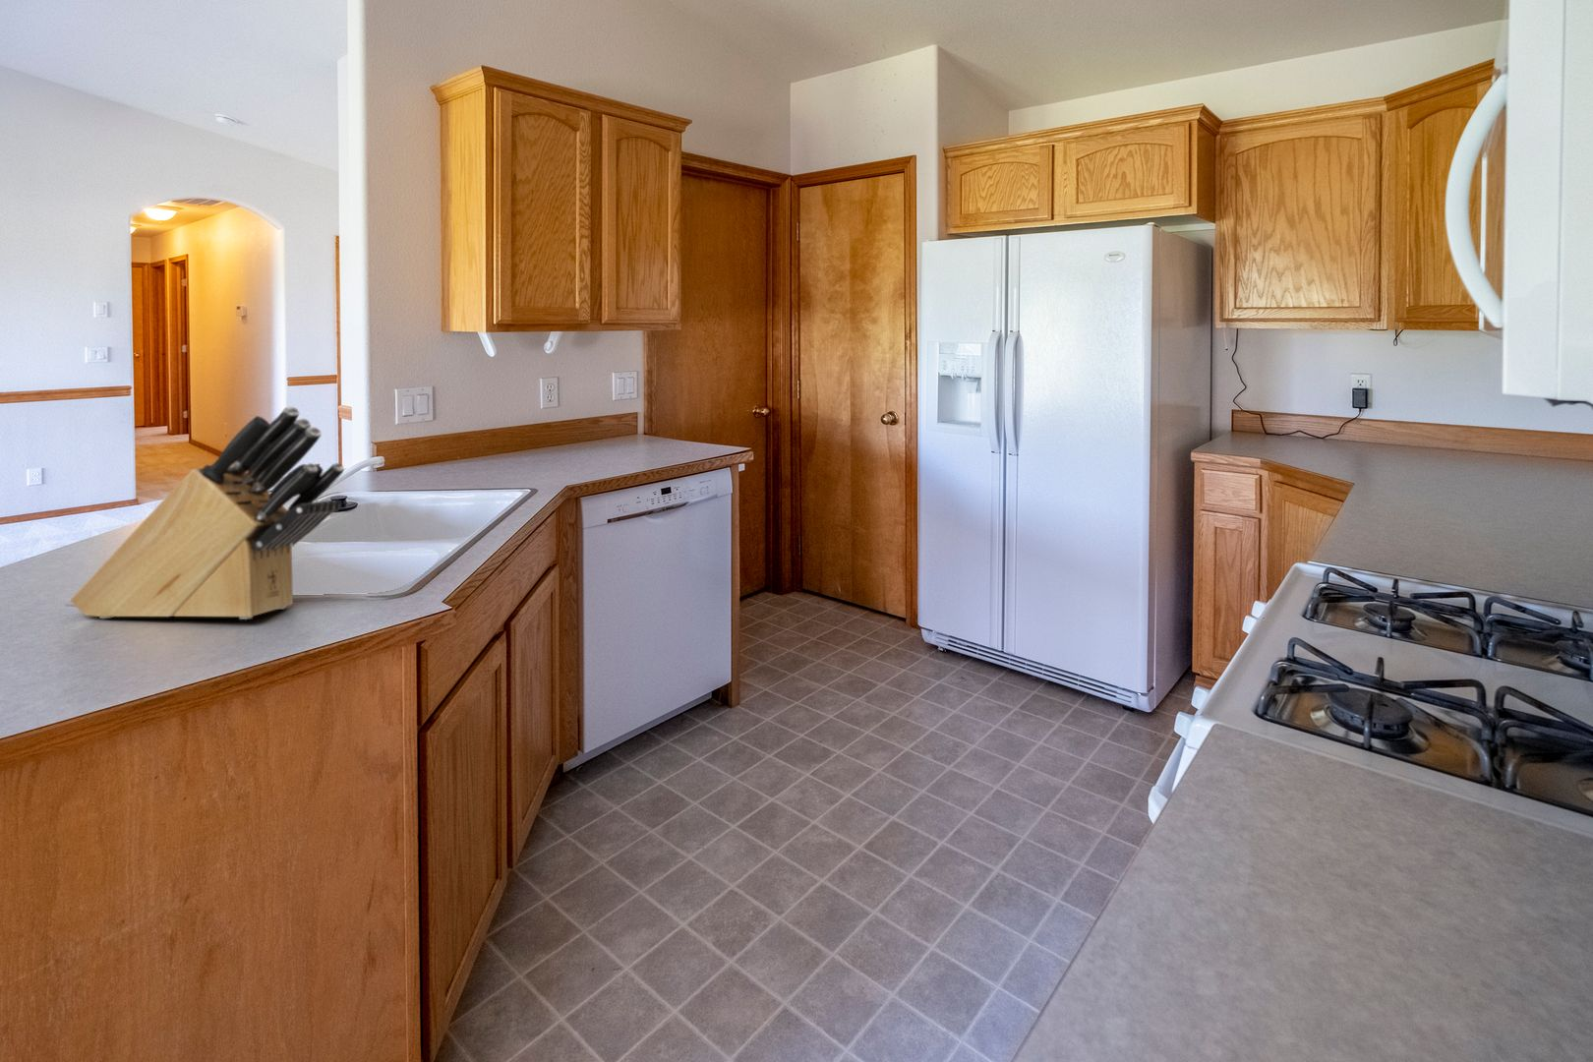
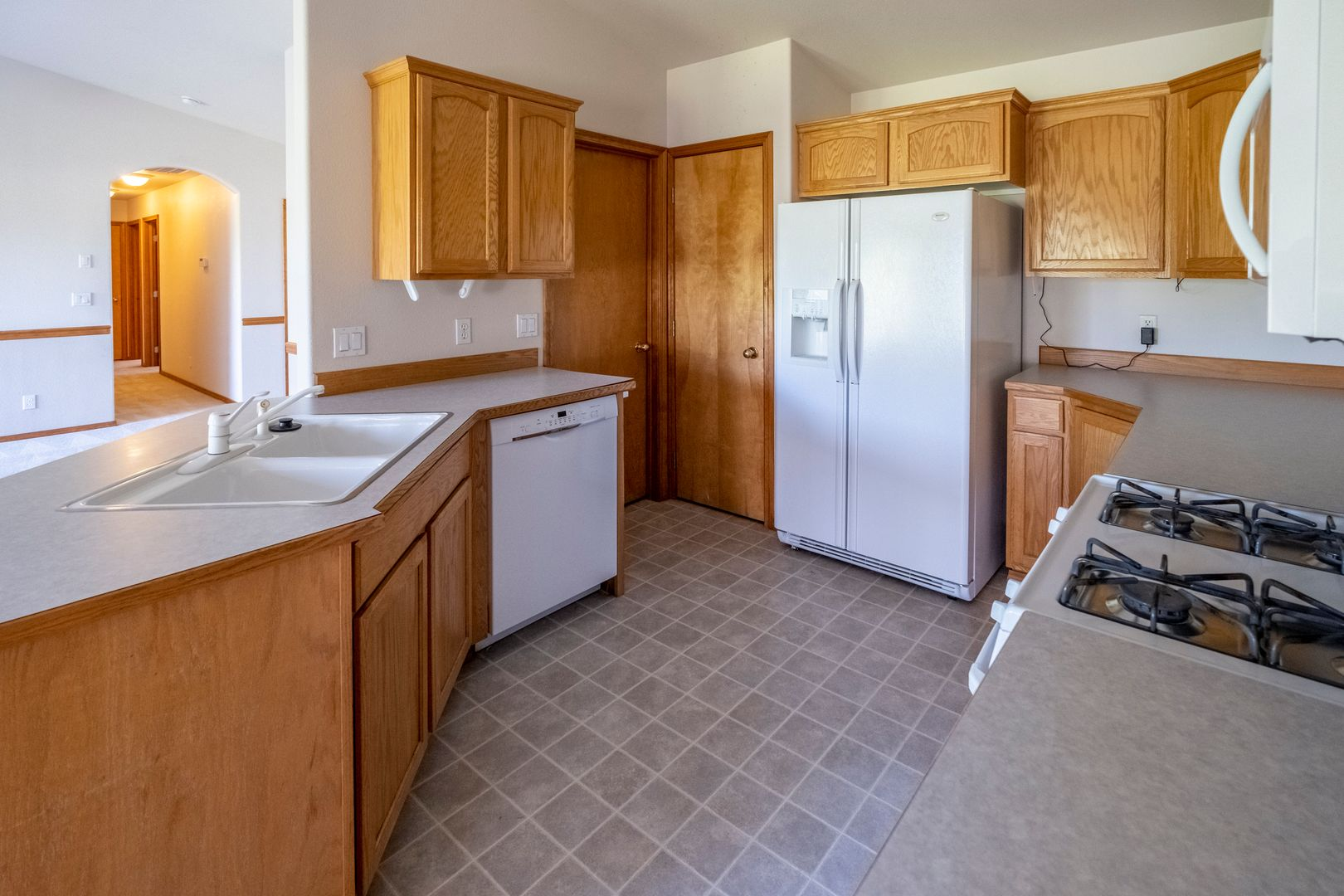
- knife block (212, 511)
